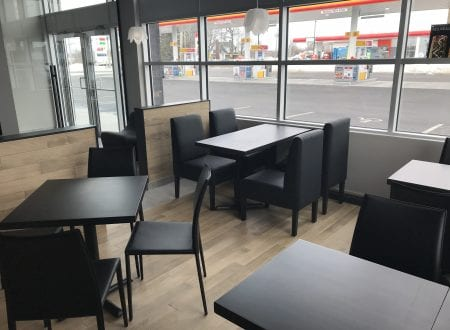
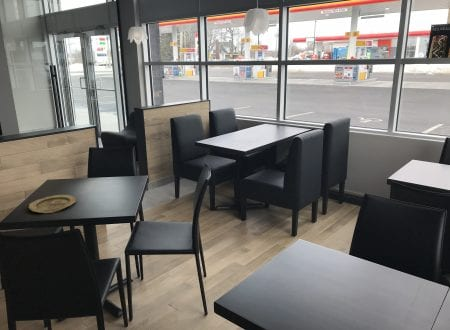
+ plate (53, 203)
